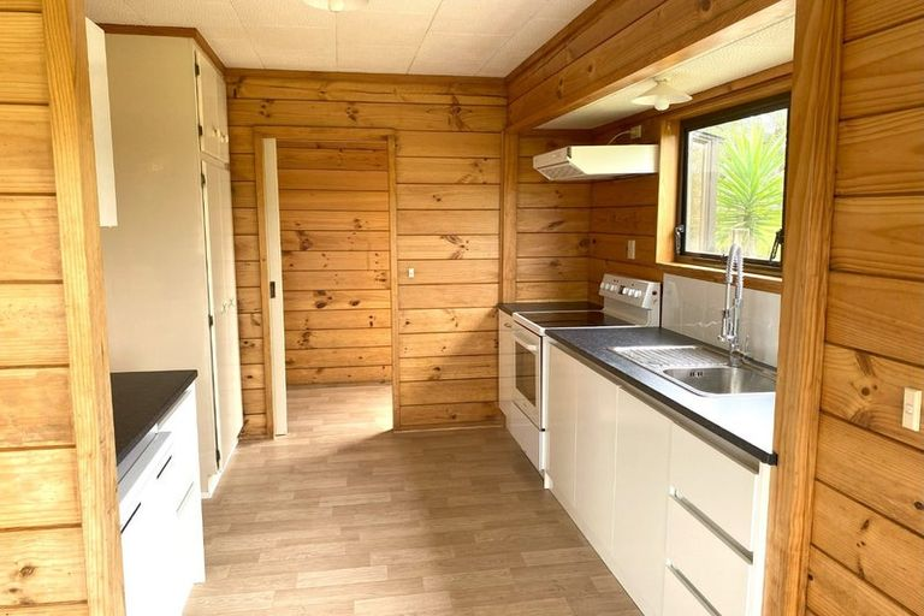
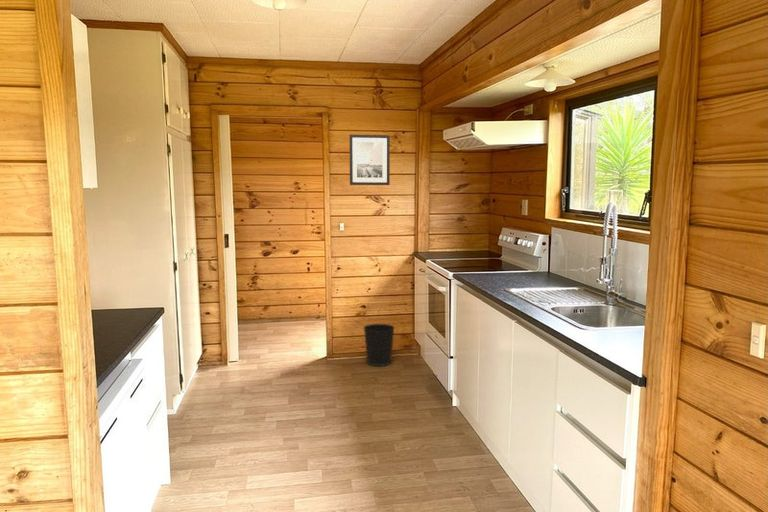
+ wastebasket (379, 345)
+ wall art (369, 160)
